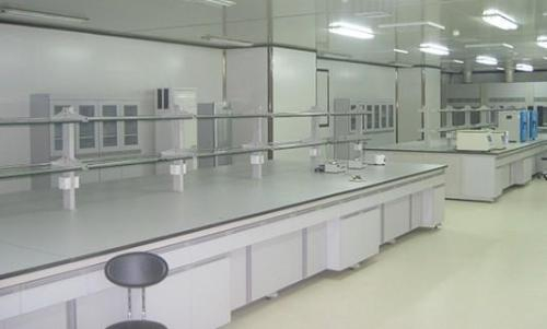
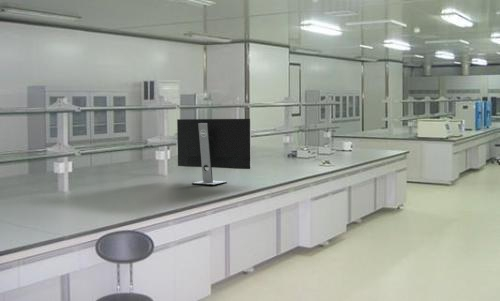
+ computer monitor (209, 151)
